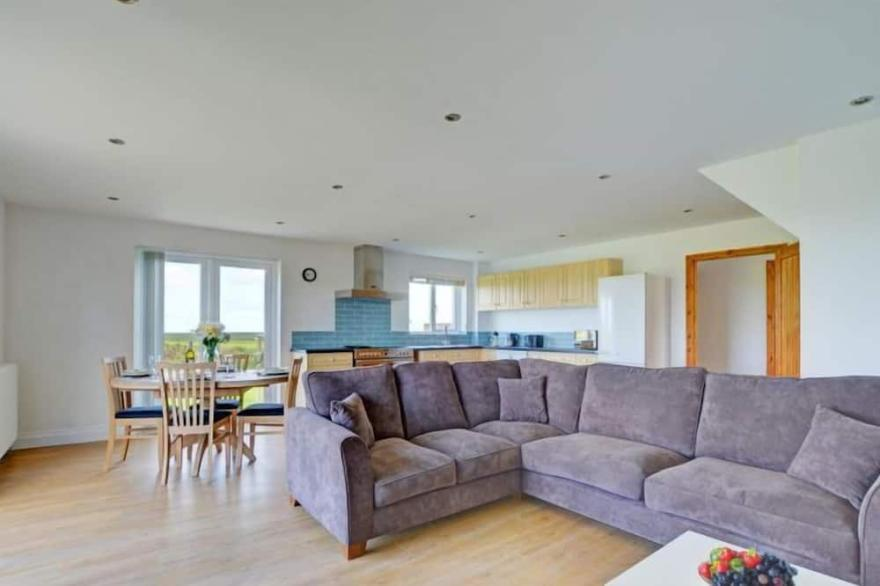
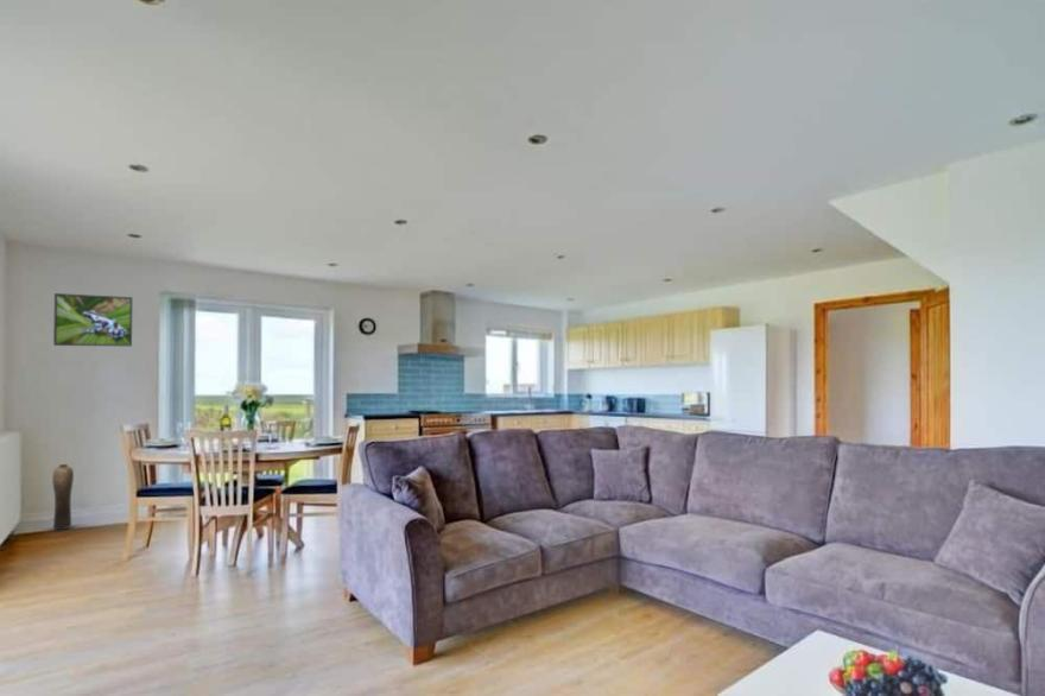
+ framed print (94, 321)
+ vase (62, 496)
